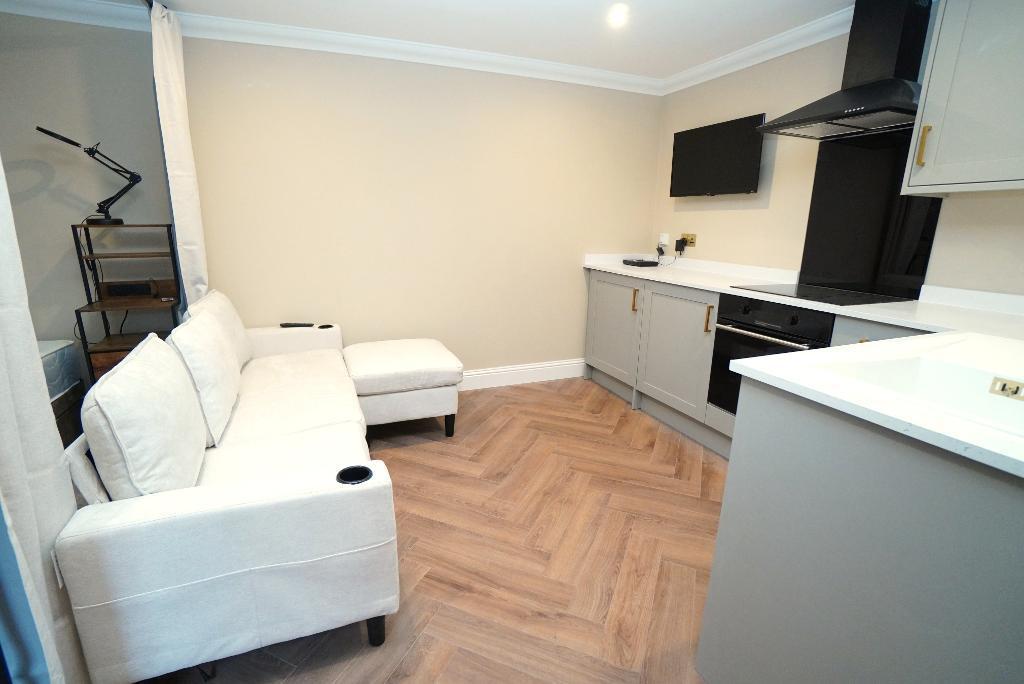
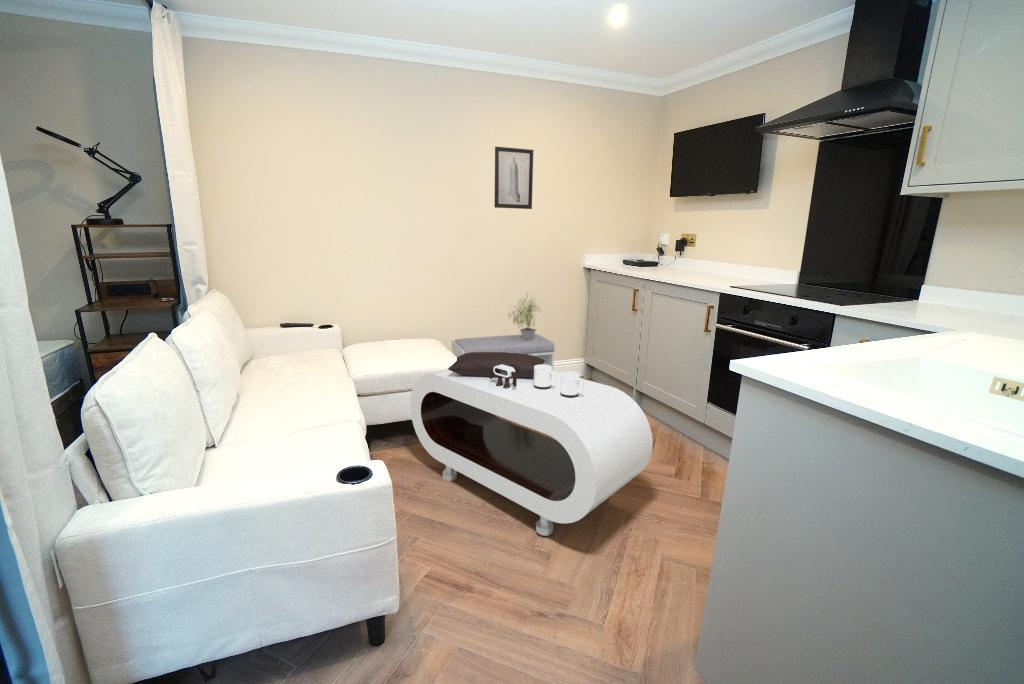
+ wall art (513, 178)
+ potted plant (525, 316)
+ bench (503, 351)
+ coffee table (519, 423)
